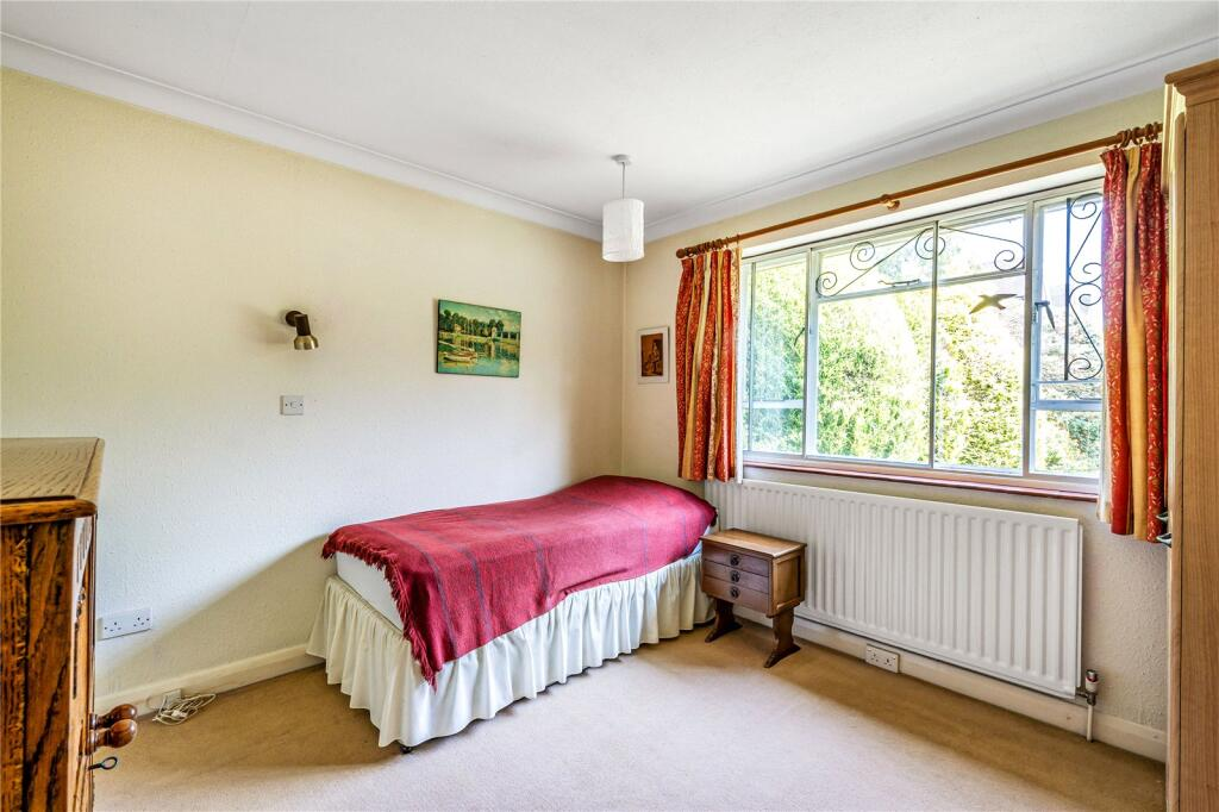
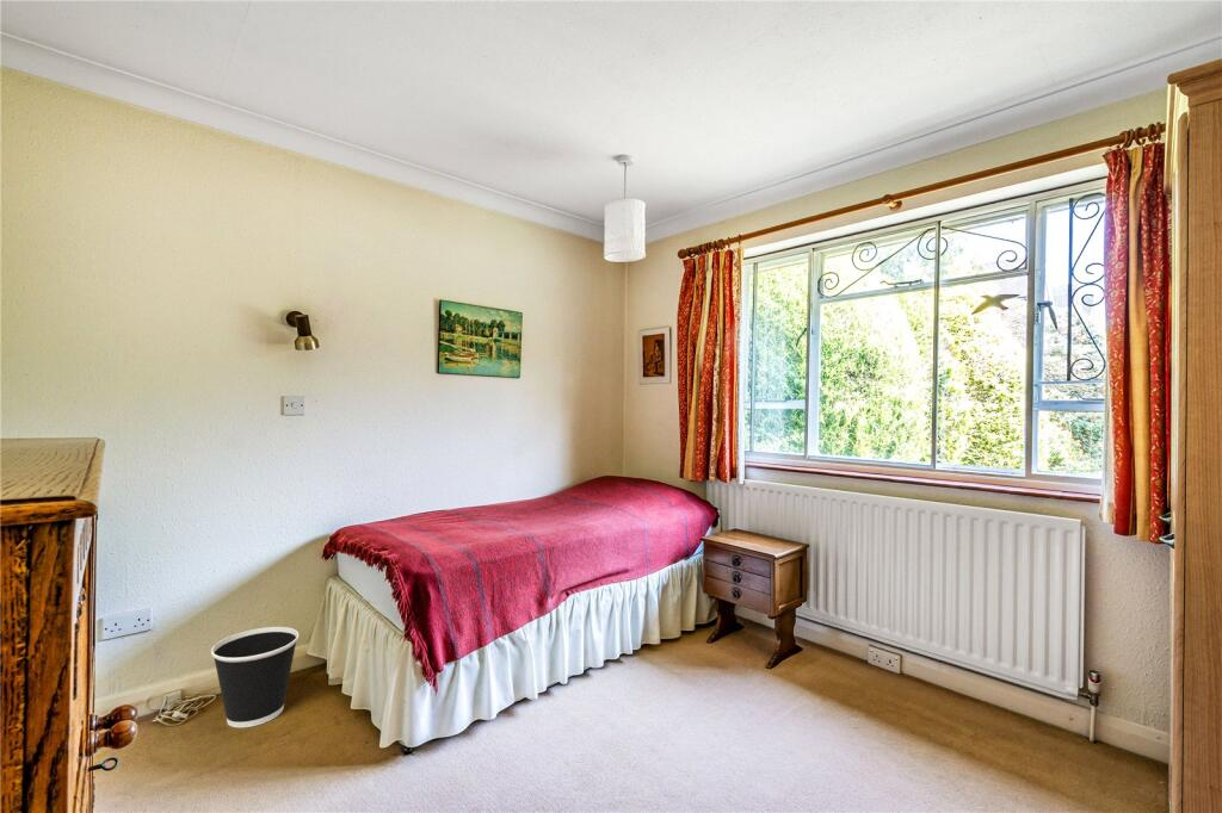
+ wastebasket (255, 677)
